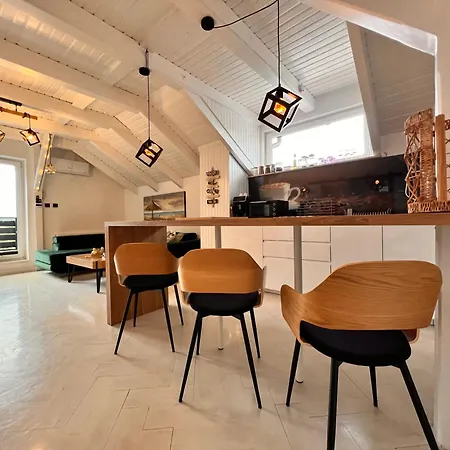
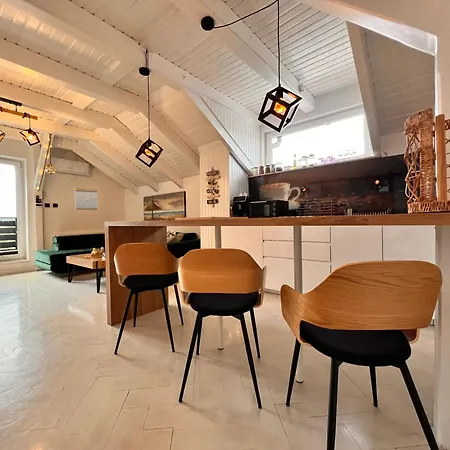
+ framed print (86, 199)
